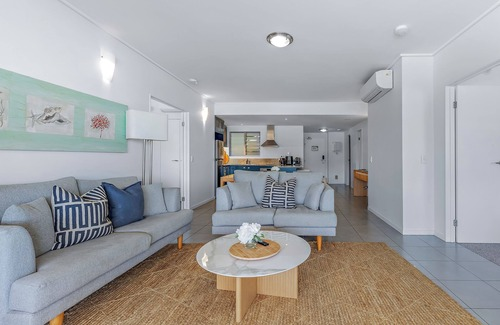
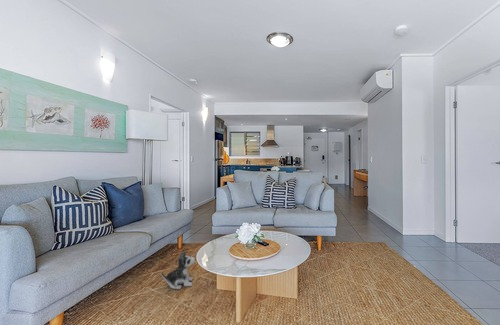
+ plush toy (178, 267)
